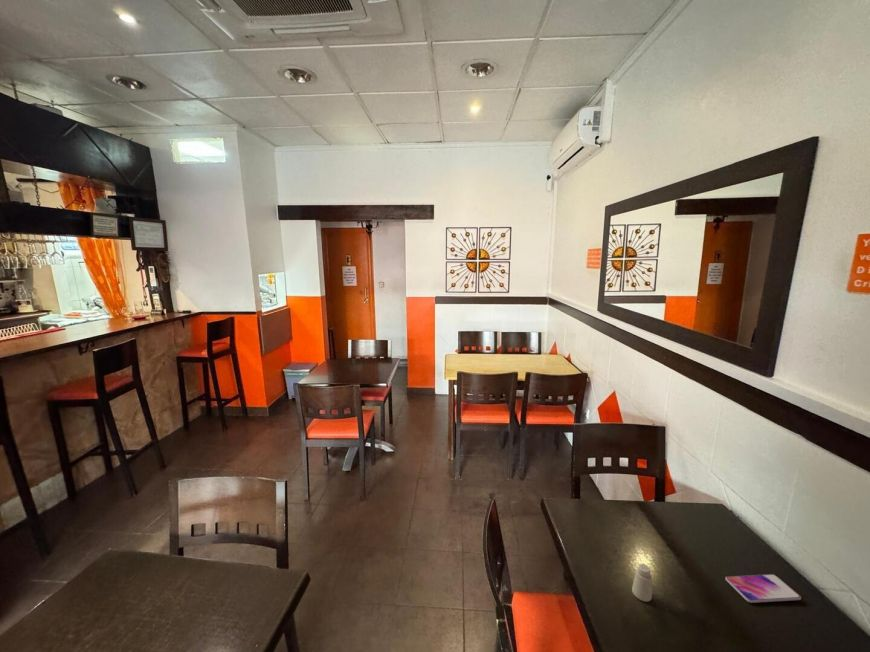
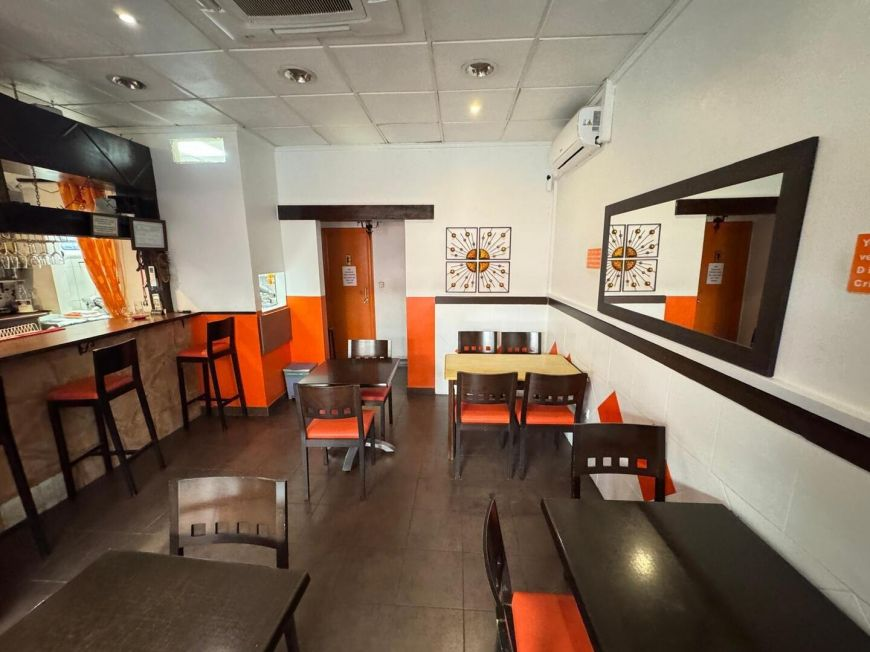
- saltshaker (643, 580)
- smartphone (761, 587)
